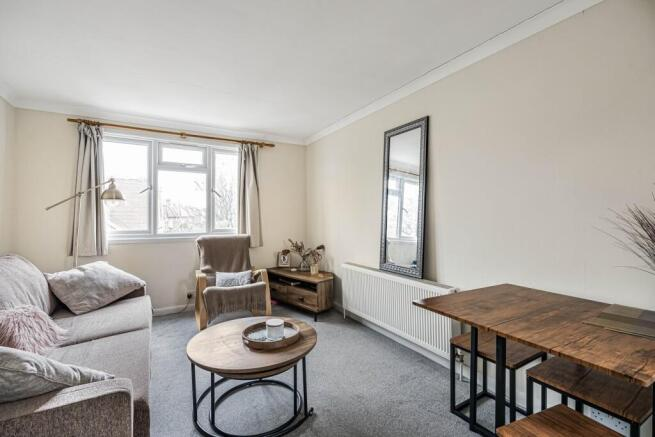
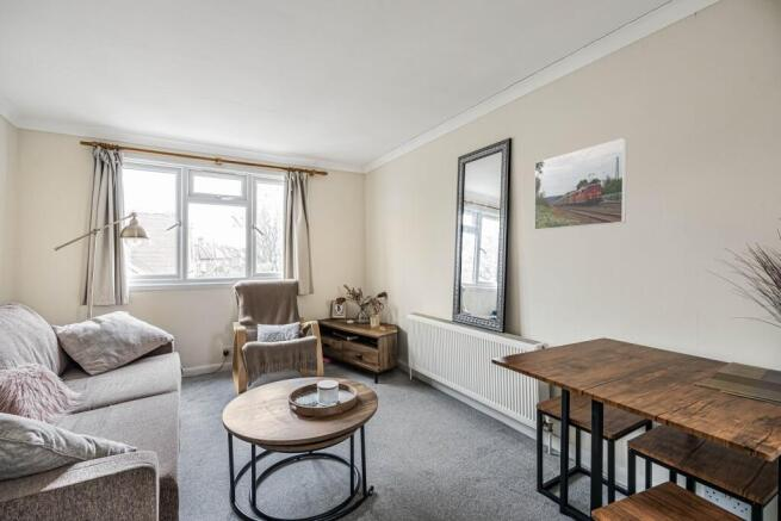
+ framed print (575, 188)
